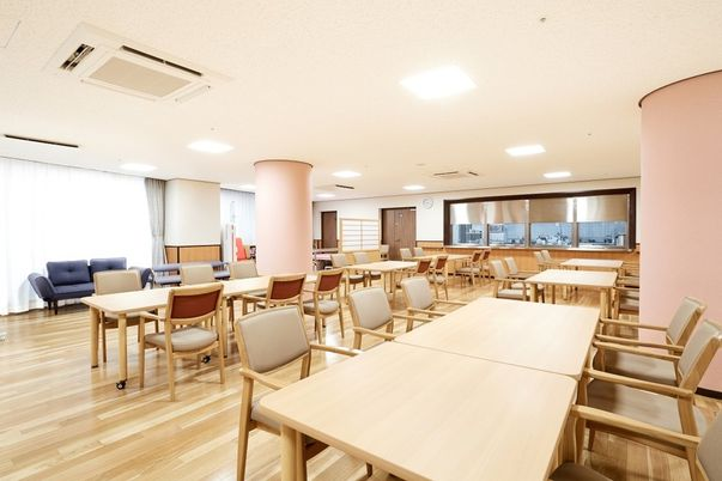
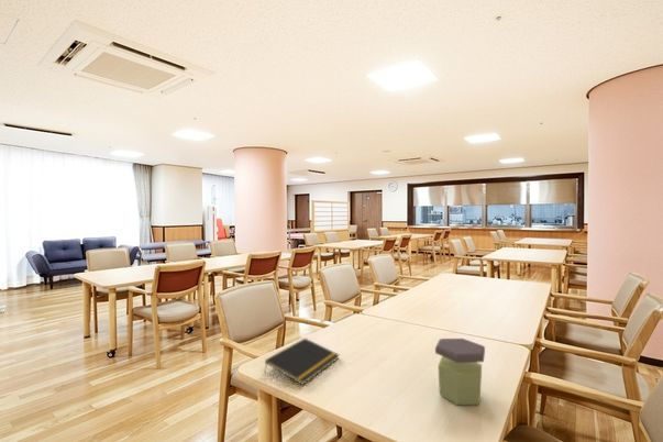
+ notepad (303, 358)
+ jar (460, 371)
